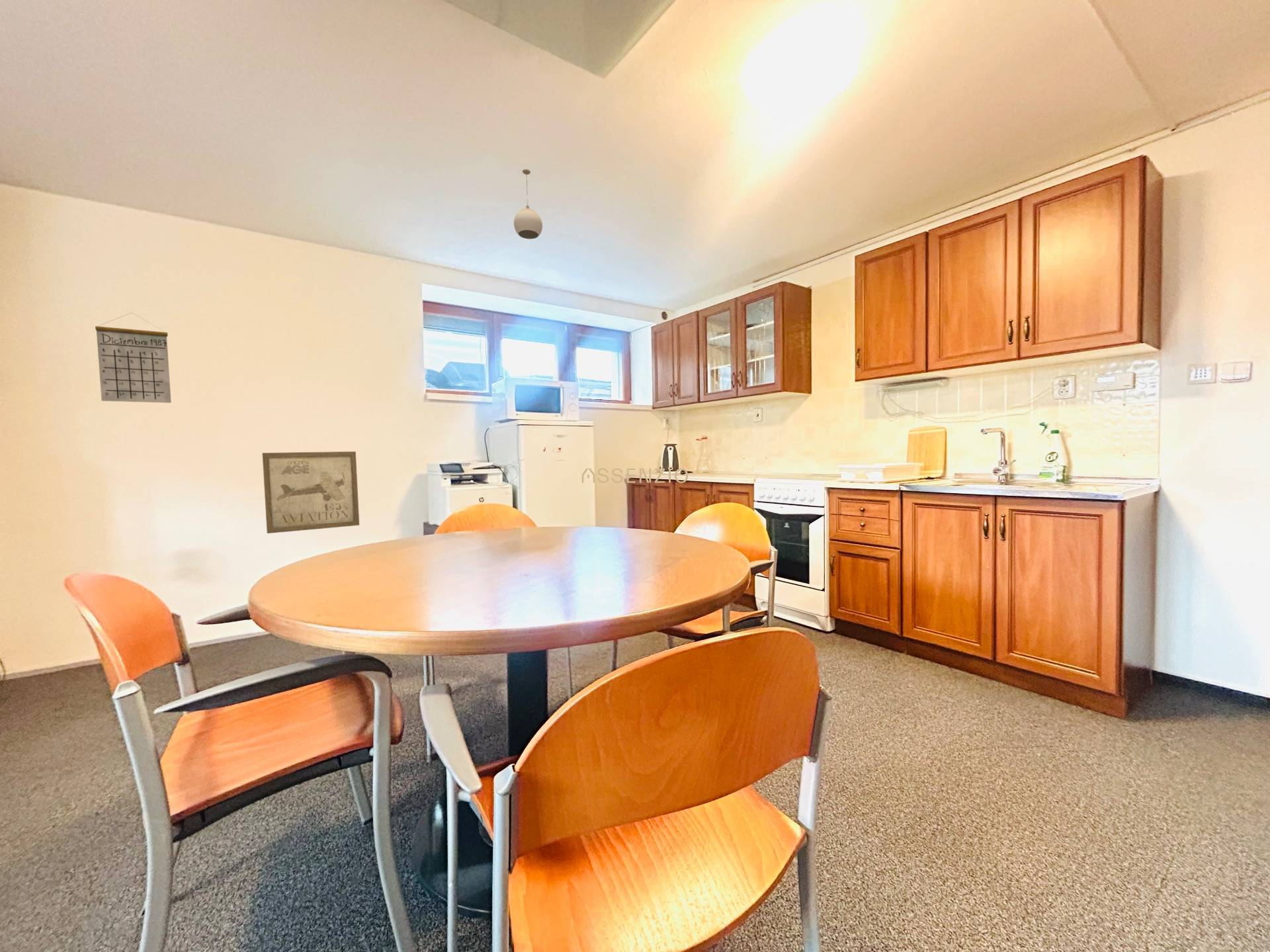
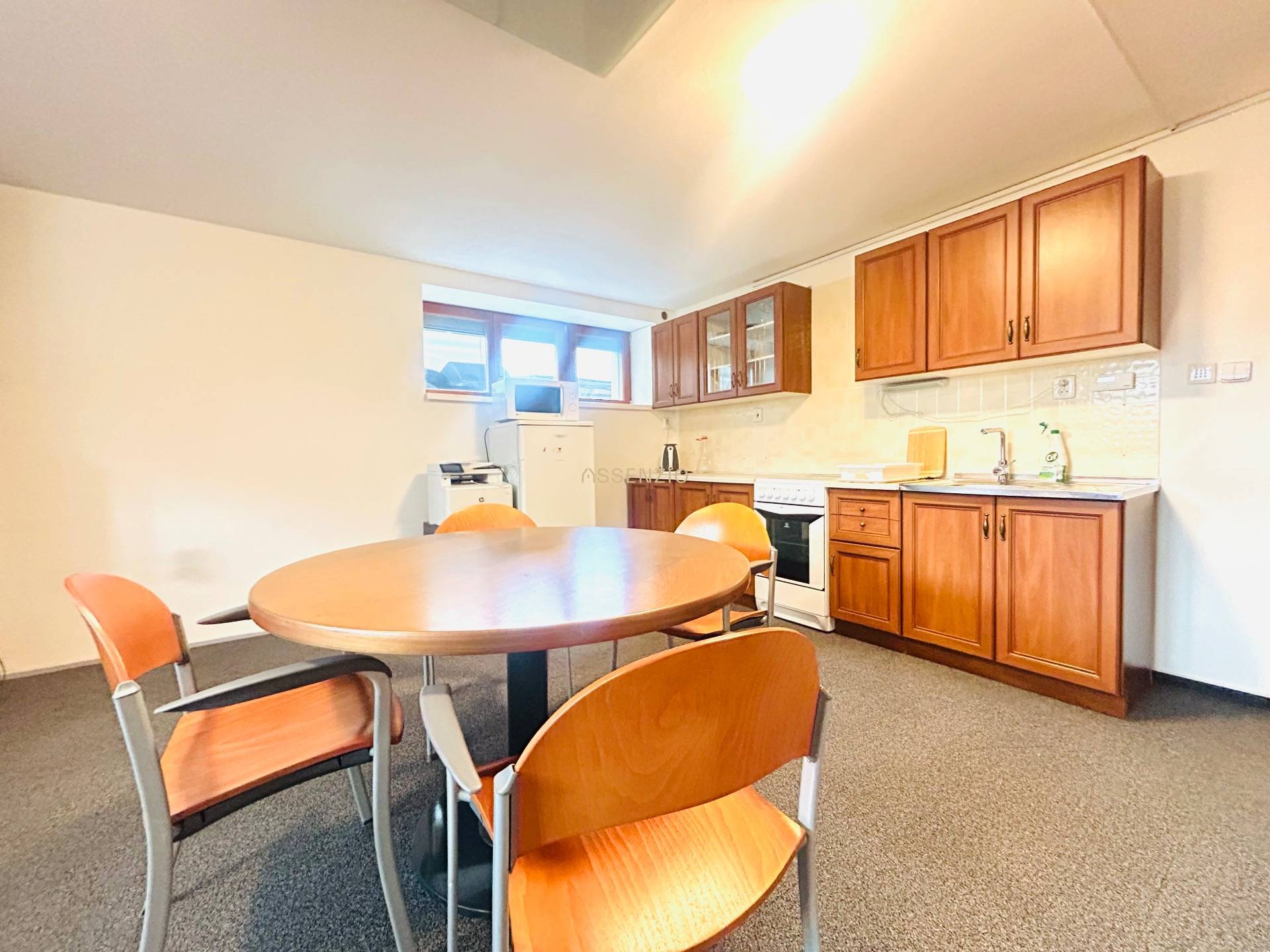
- wall art (313, 491)
- calendar (134, 357)
- pendant light (527, 203)
